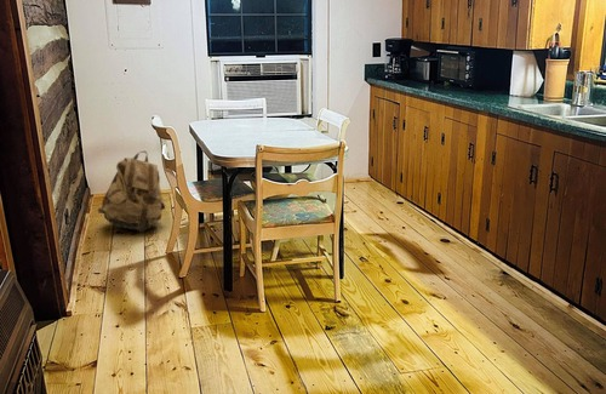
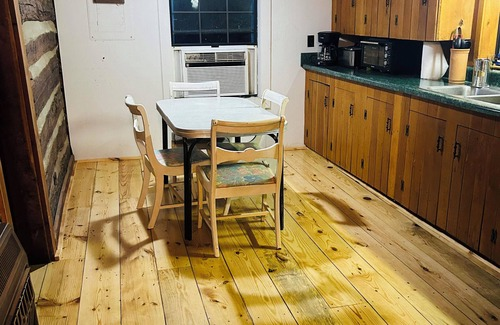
- backpack (130, 190)
